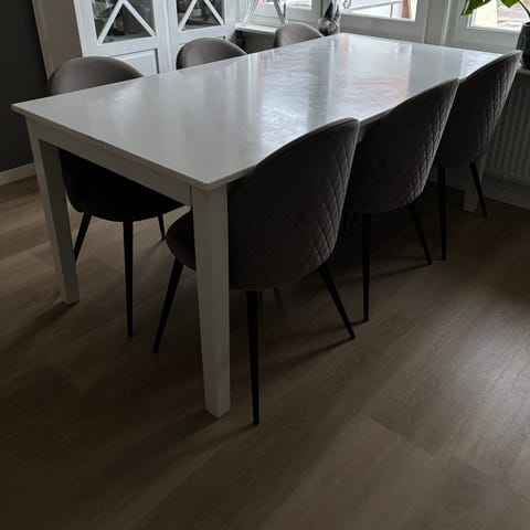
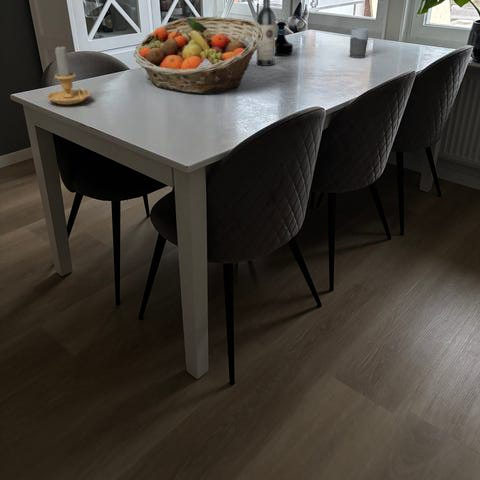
+ fruit basket (198, 53)
+ tequila bottle (280, 38)
+ wine bottle (266, 26)
+ mug (360, 42)
+ candle (67, 74)
